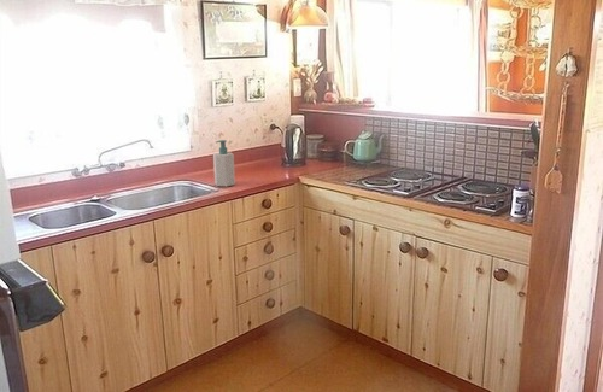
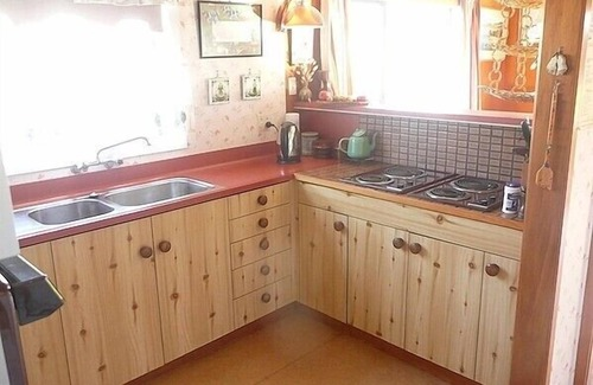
- soap bottle (223, 162)
